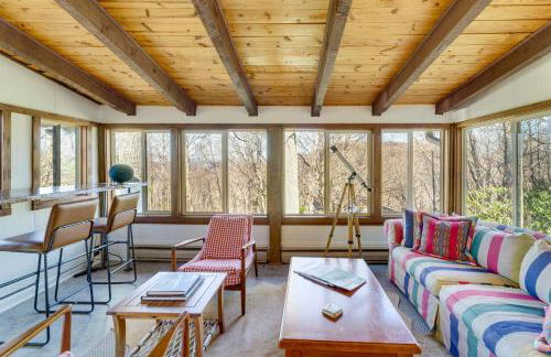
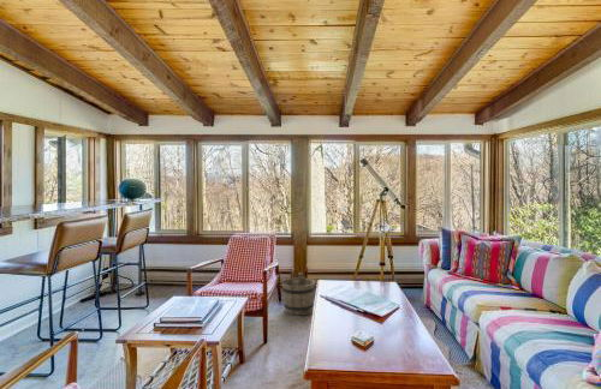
+ bucket (298, 293)
